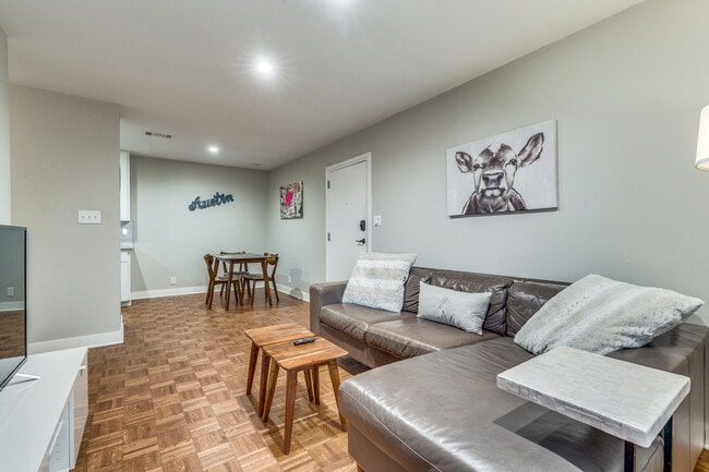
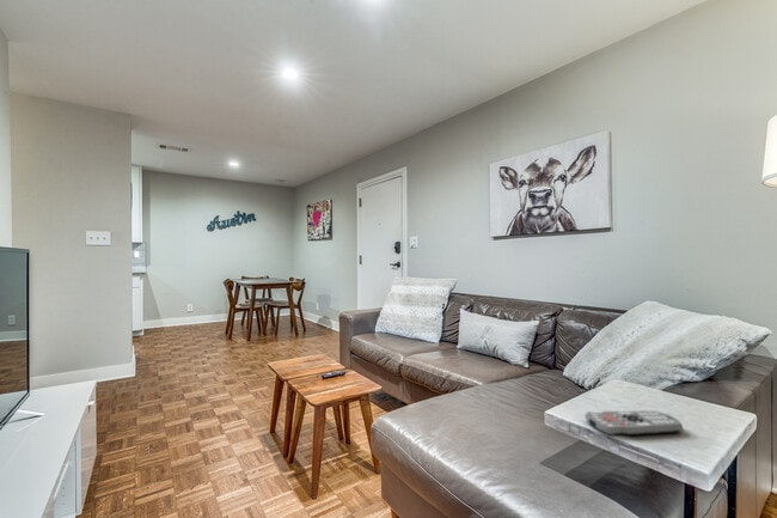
+ remote control (634, 422)
